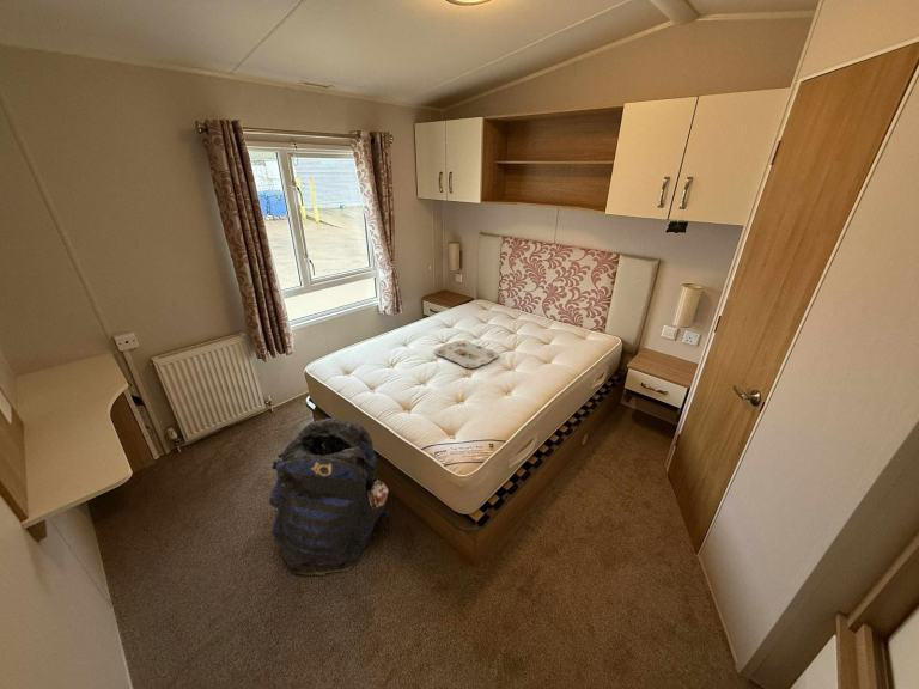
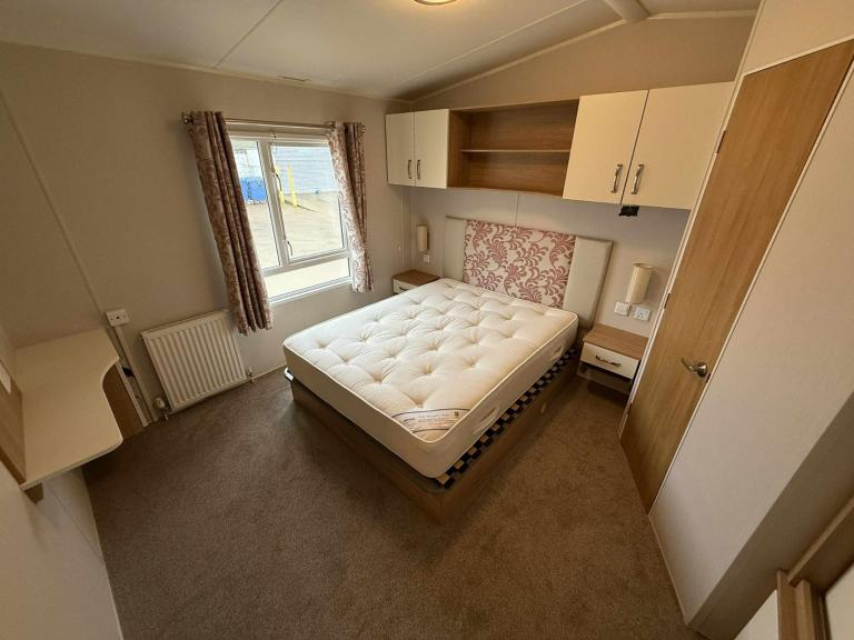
- backpack (329, 483)
- serving tray (465, 353)
